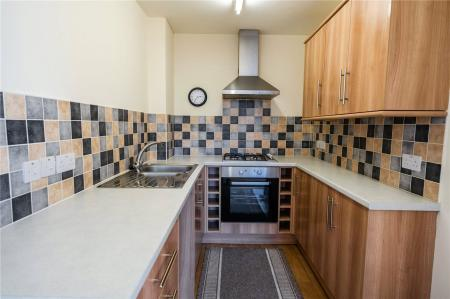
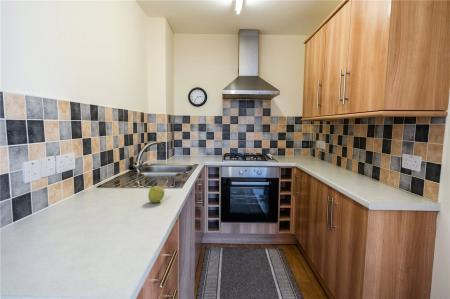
+ apple (156, 194)
